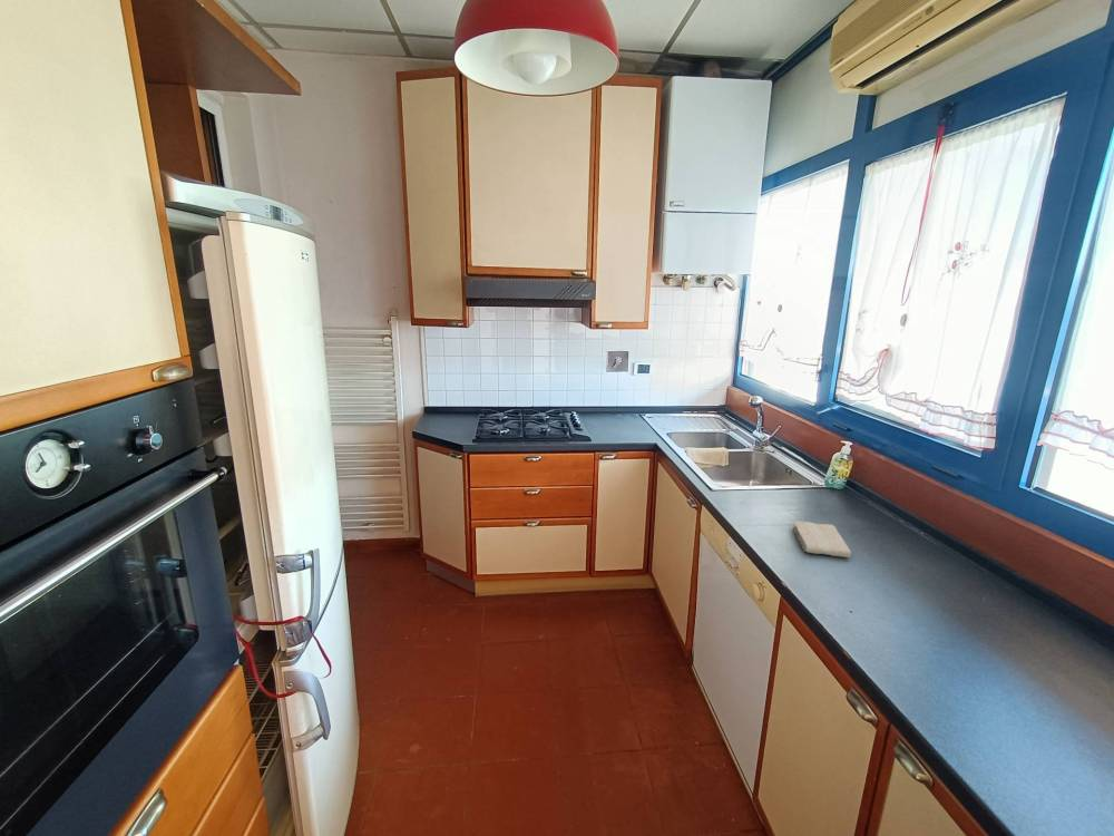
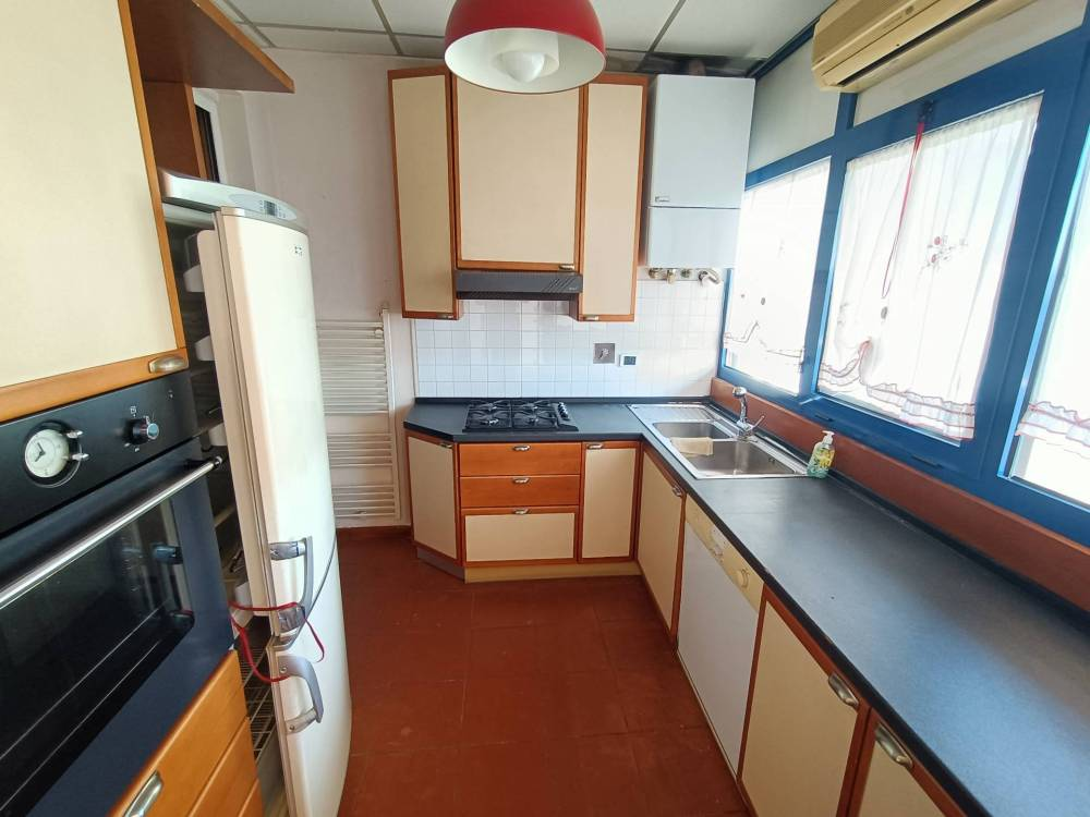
- washcloth (820, 537)
